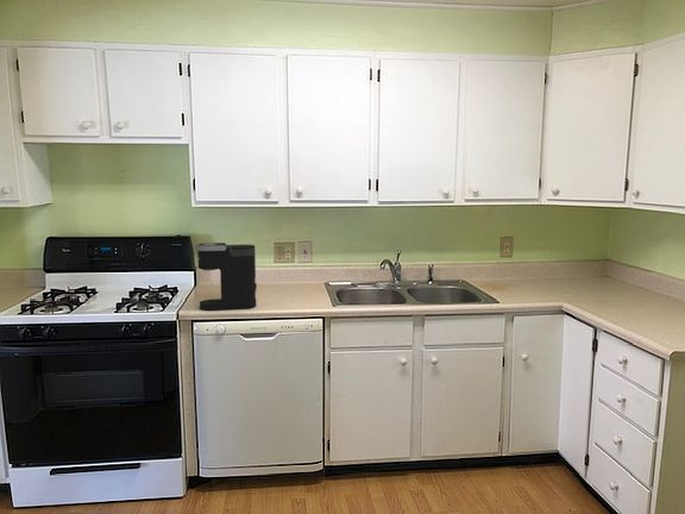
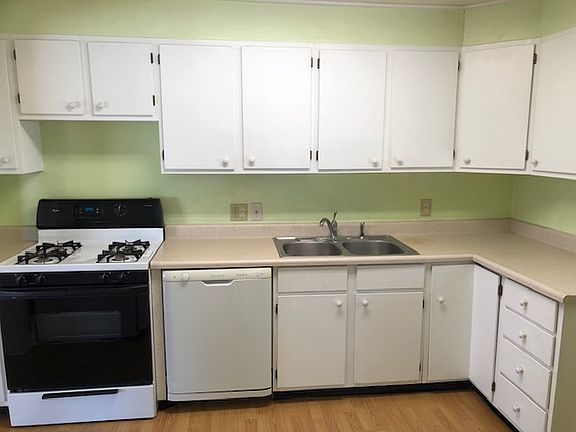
- coffee maker (226, 275)
